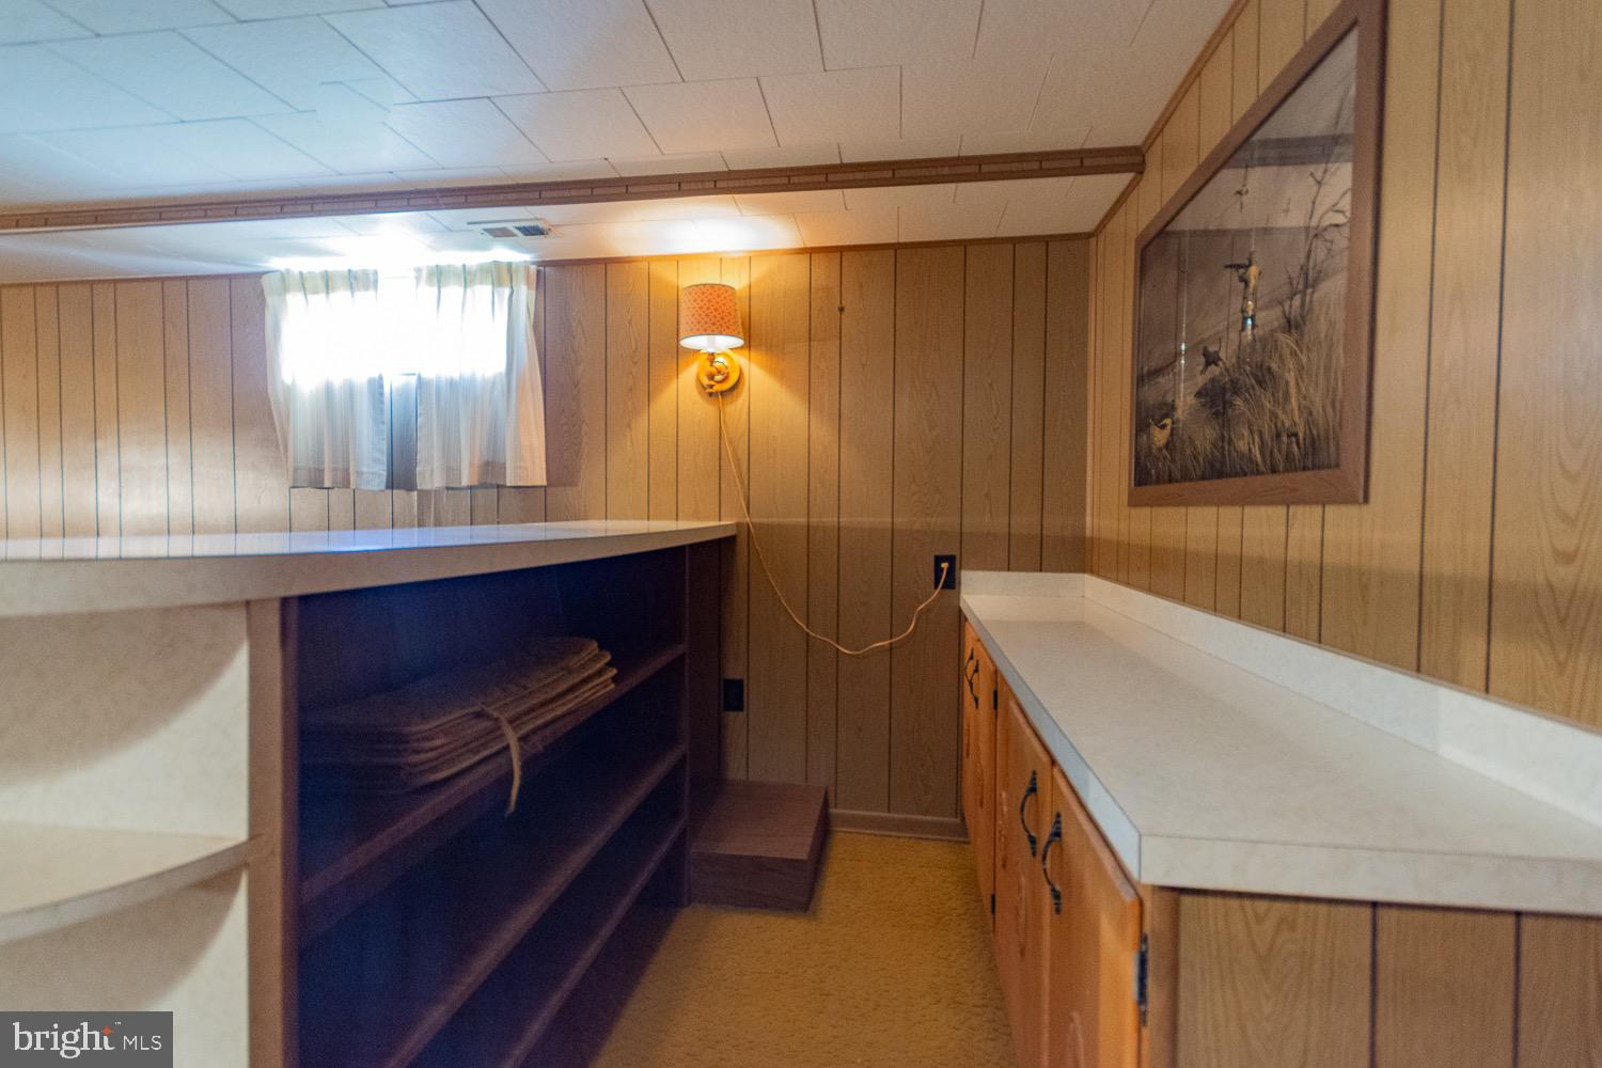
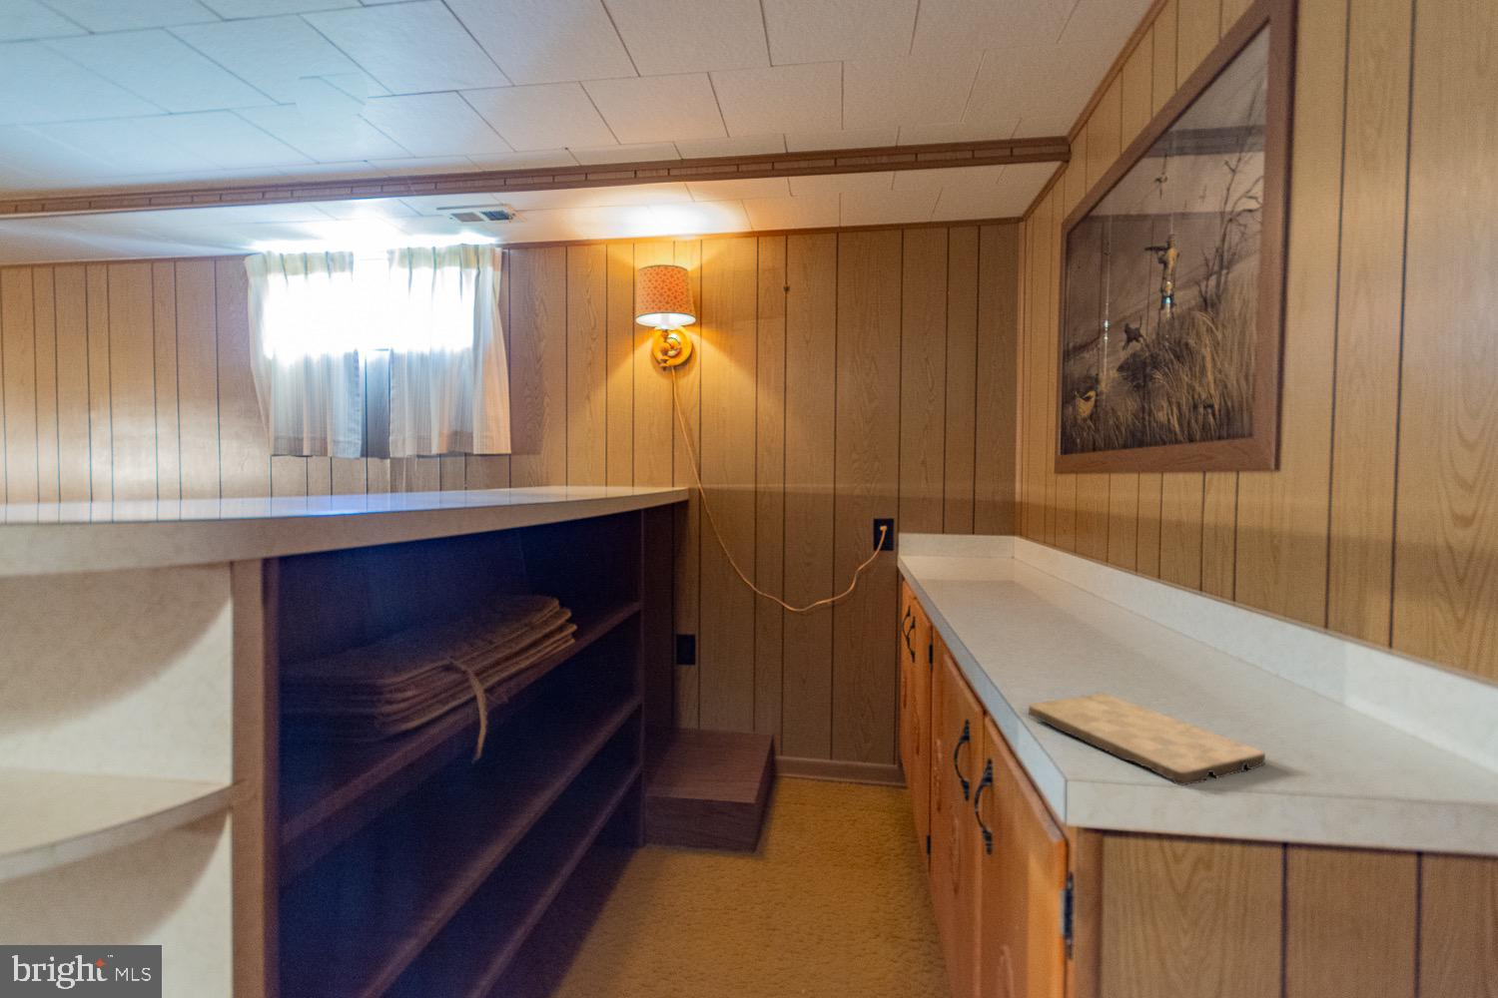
+ cutting board (1136, 731)
